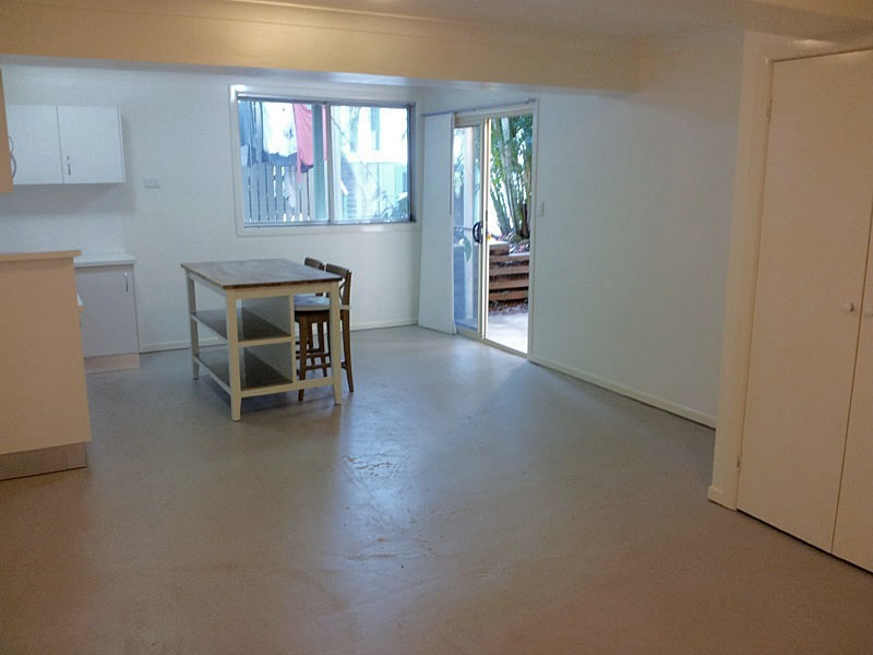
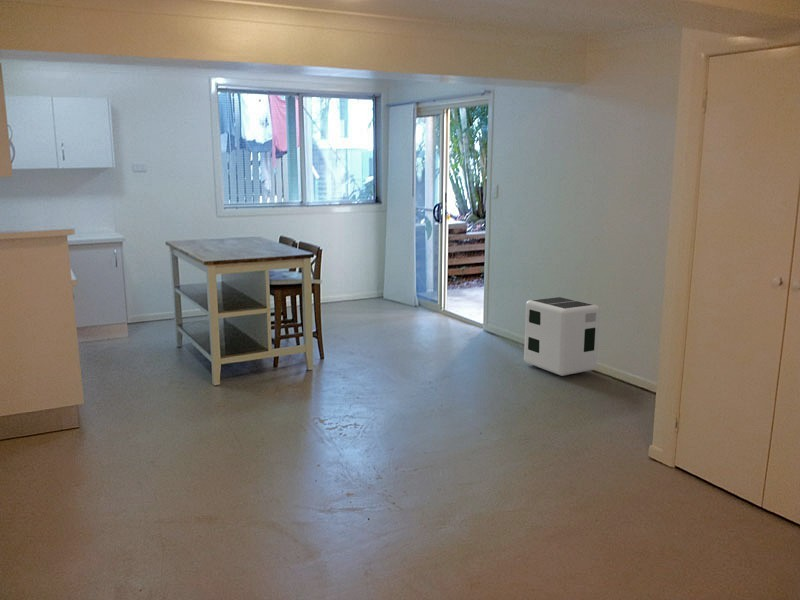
+ air purifier (561, 335)
